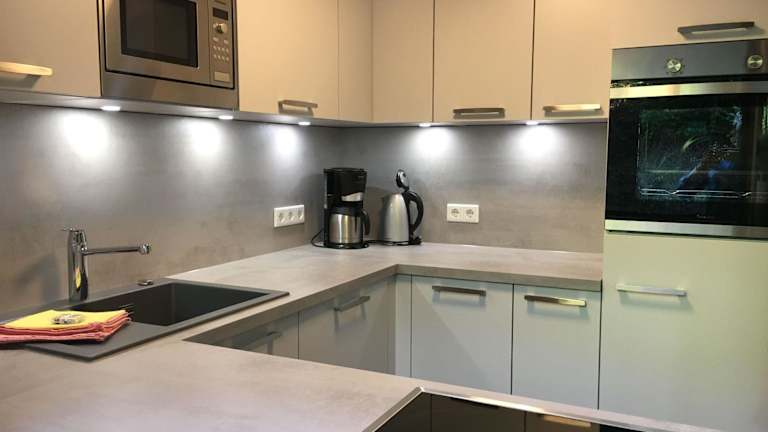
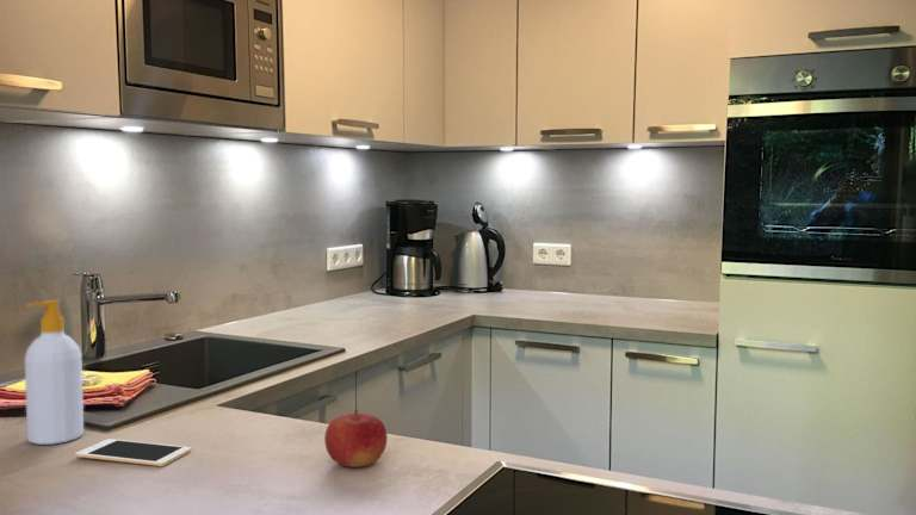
+ fruit (355, 436)
+ cell phone (134, 452)
+ soap bottle (51, 370)
